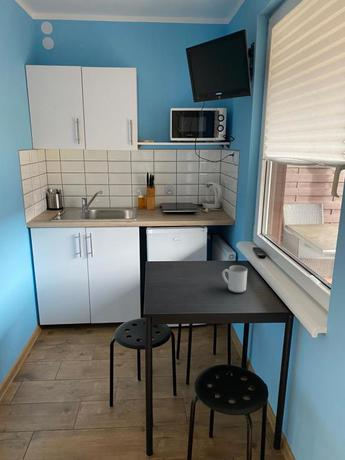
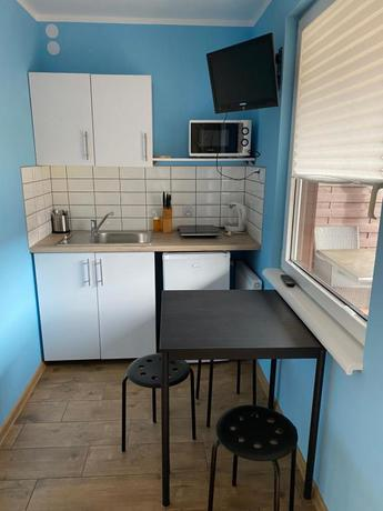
- mug (234, 278)
